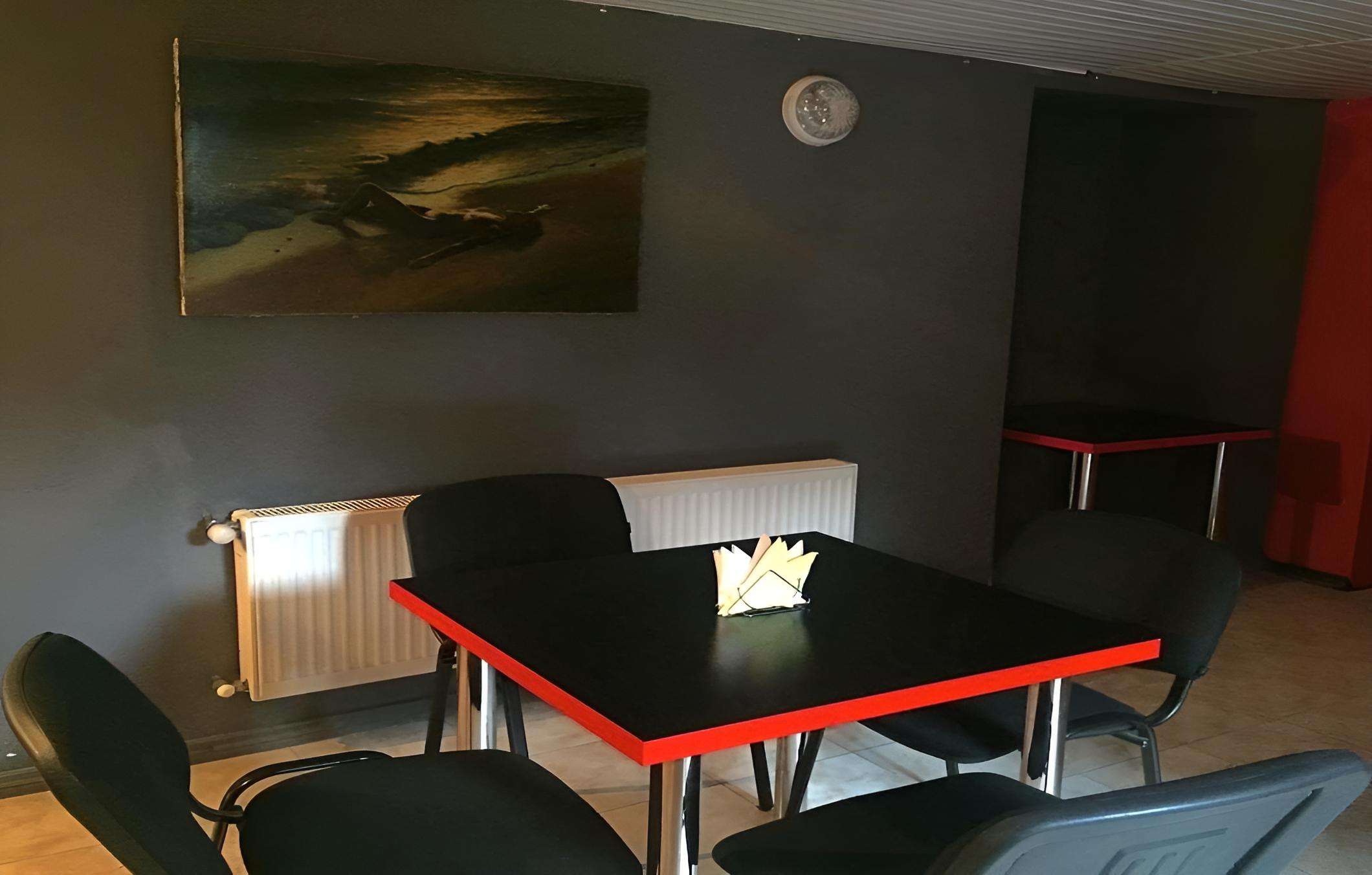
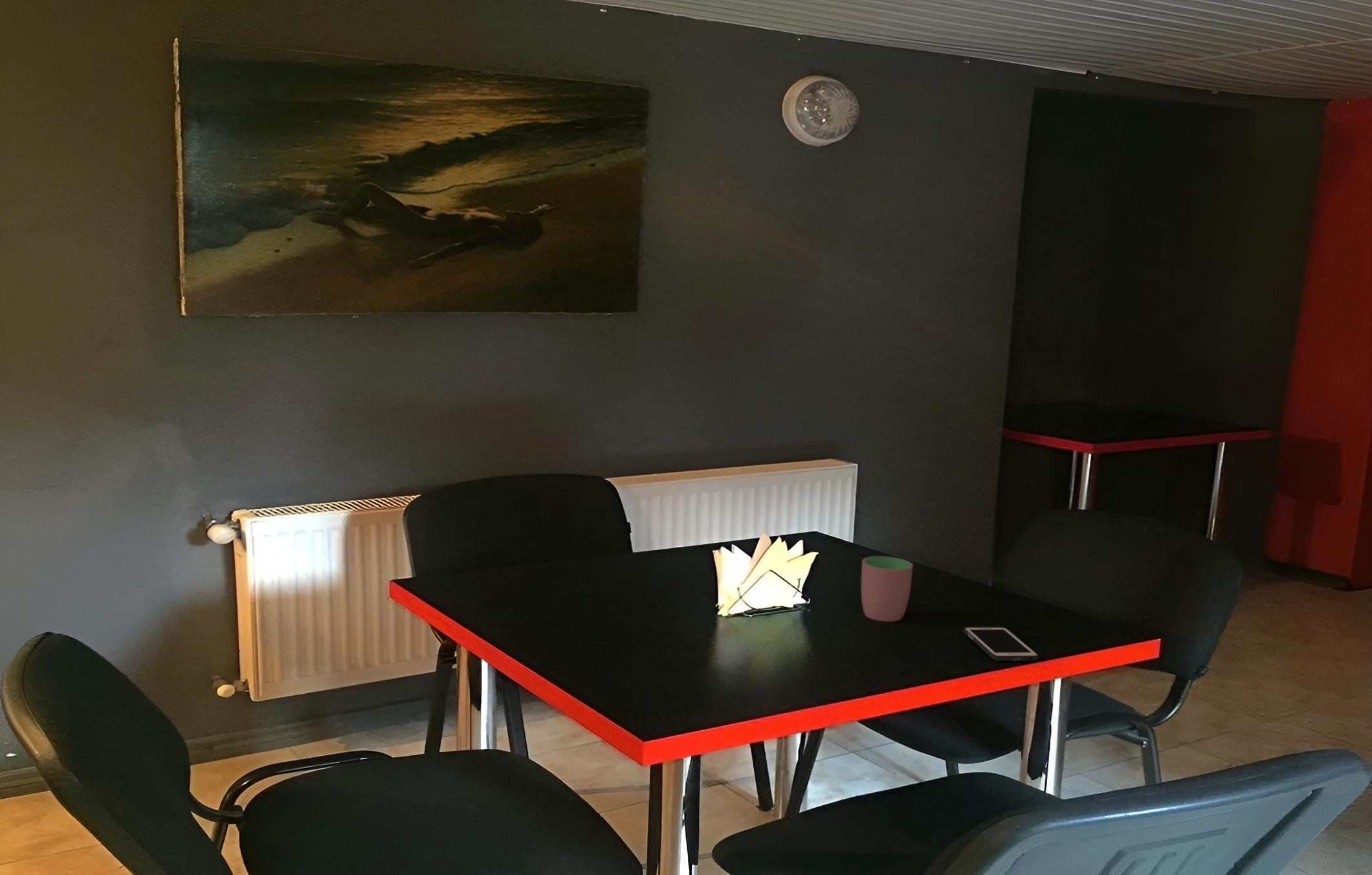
+ cell phone (1000, 643)
+ cup (883, 586)
